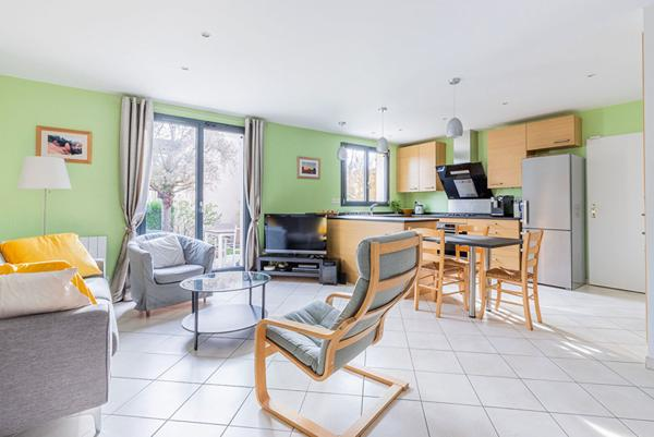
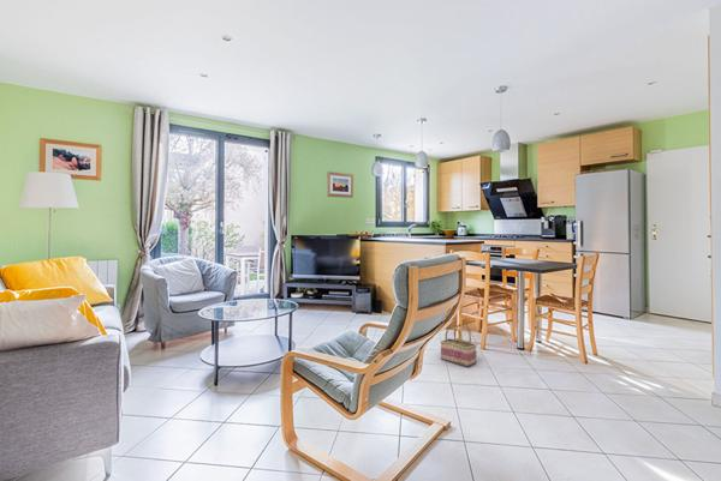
+ basket (458, 343)
